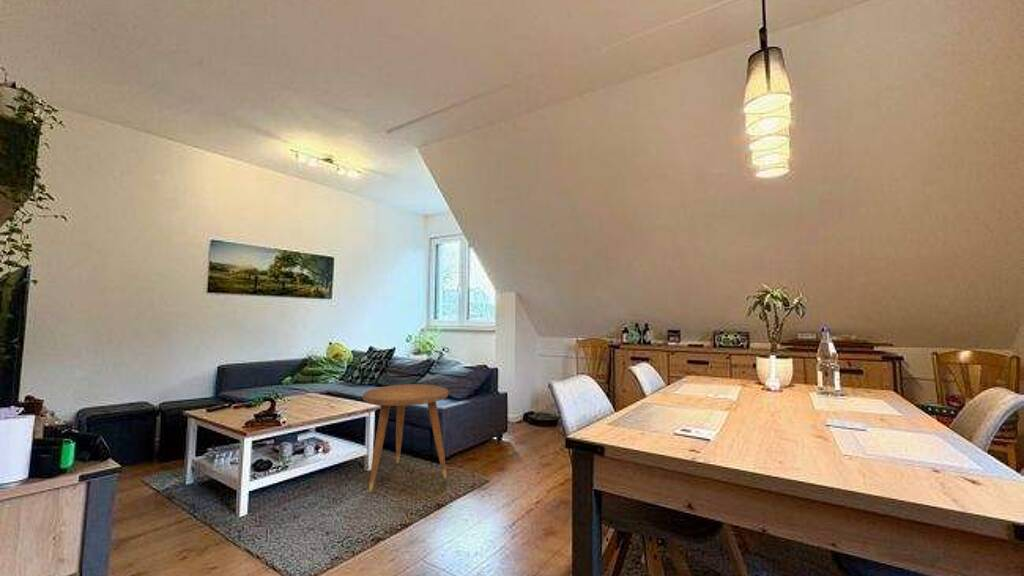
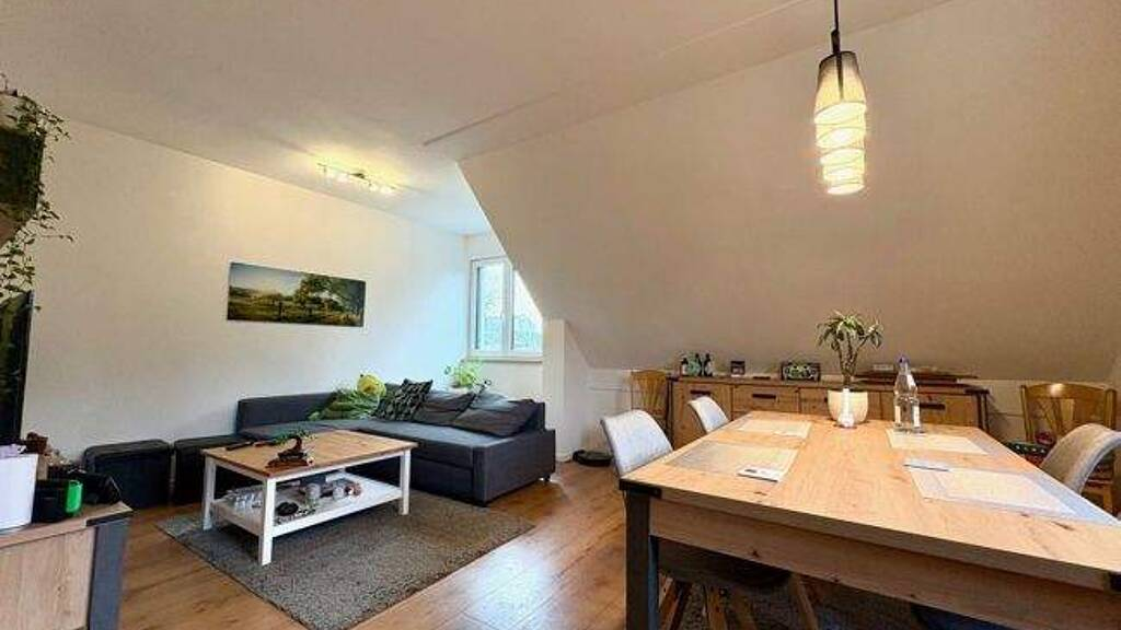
- side table (402, 434)
